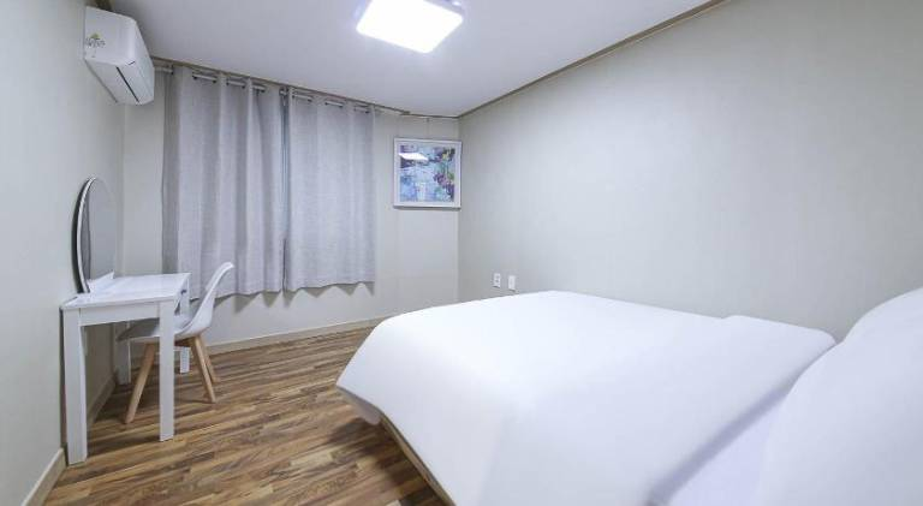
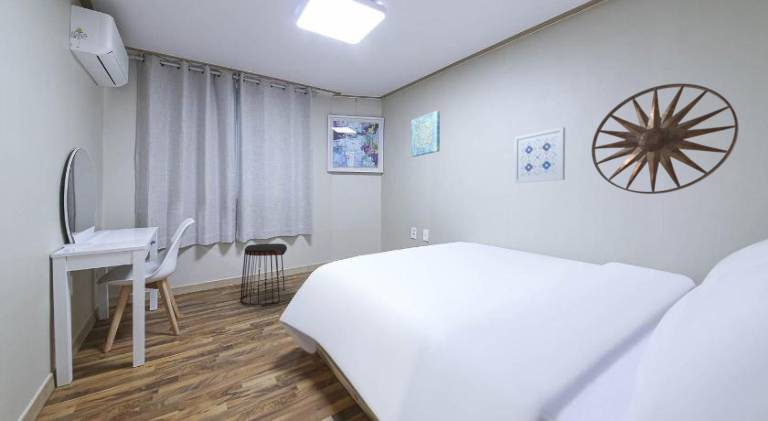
+ wall art (424, 134)
+ stool (266, 271)
+ wall art (654, 140)
+ wall art (538, 157)
